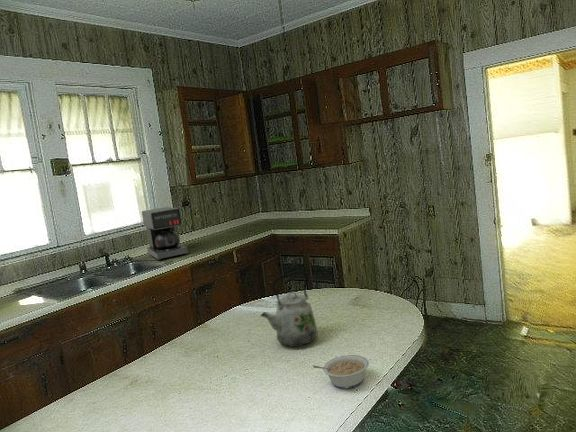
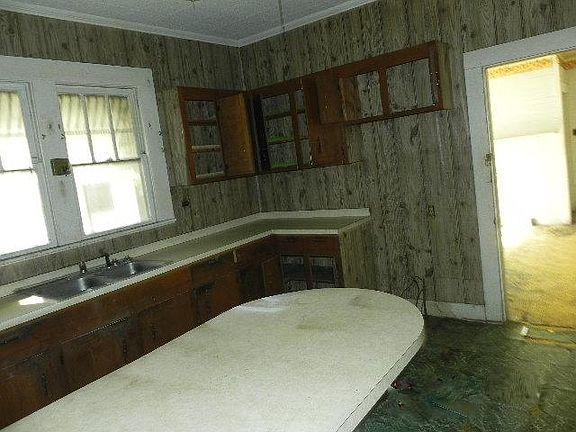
- coffee maker (163, 232)
- kettle (286, 309)
- legume (345, 372)
